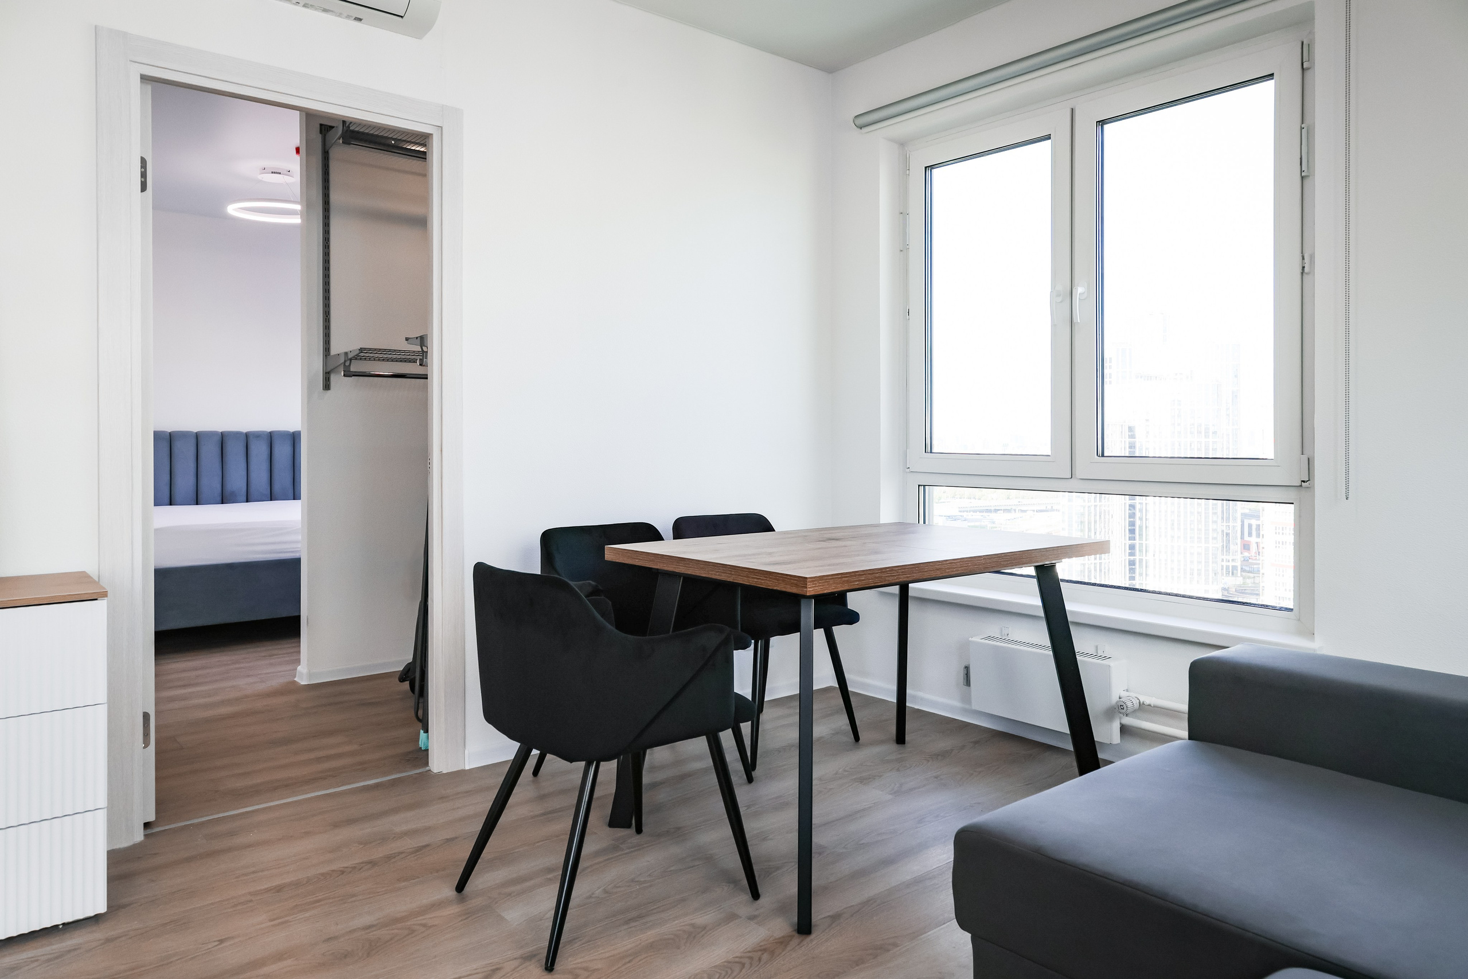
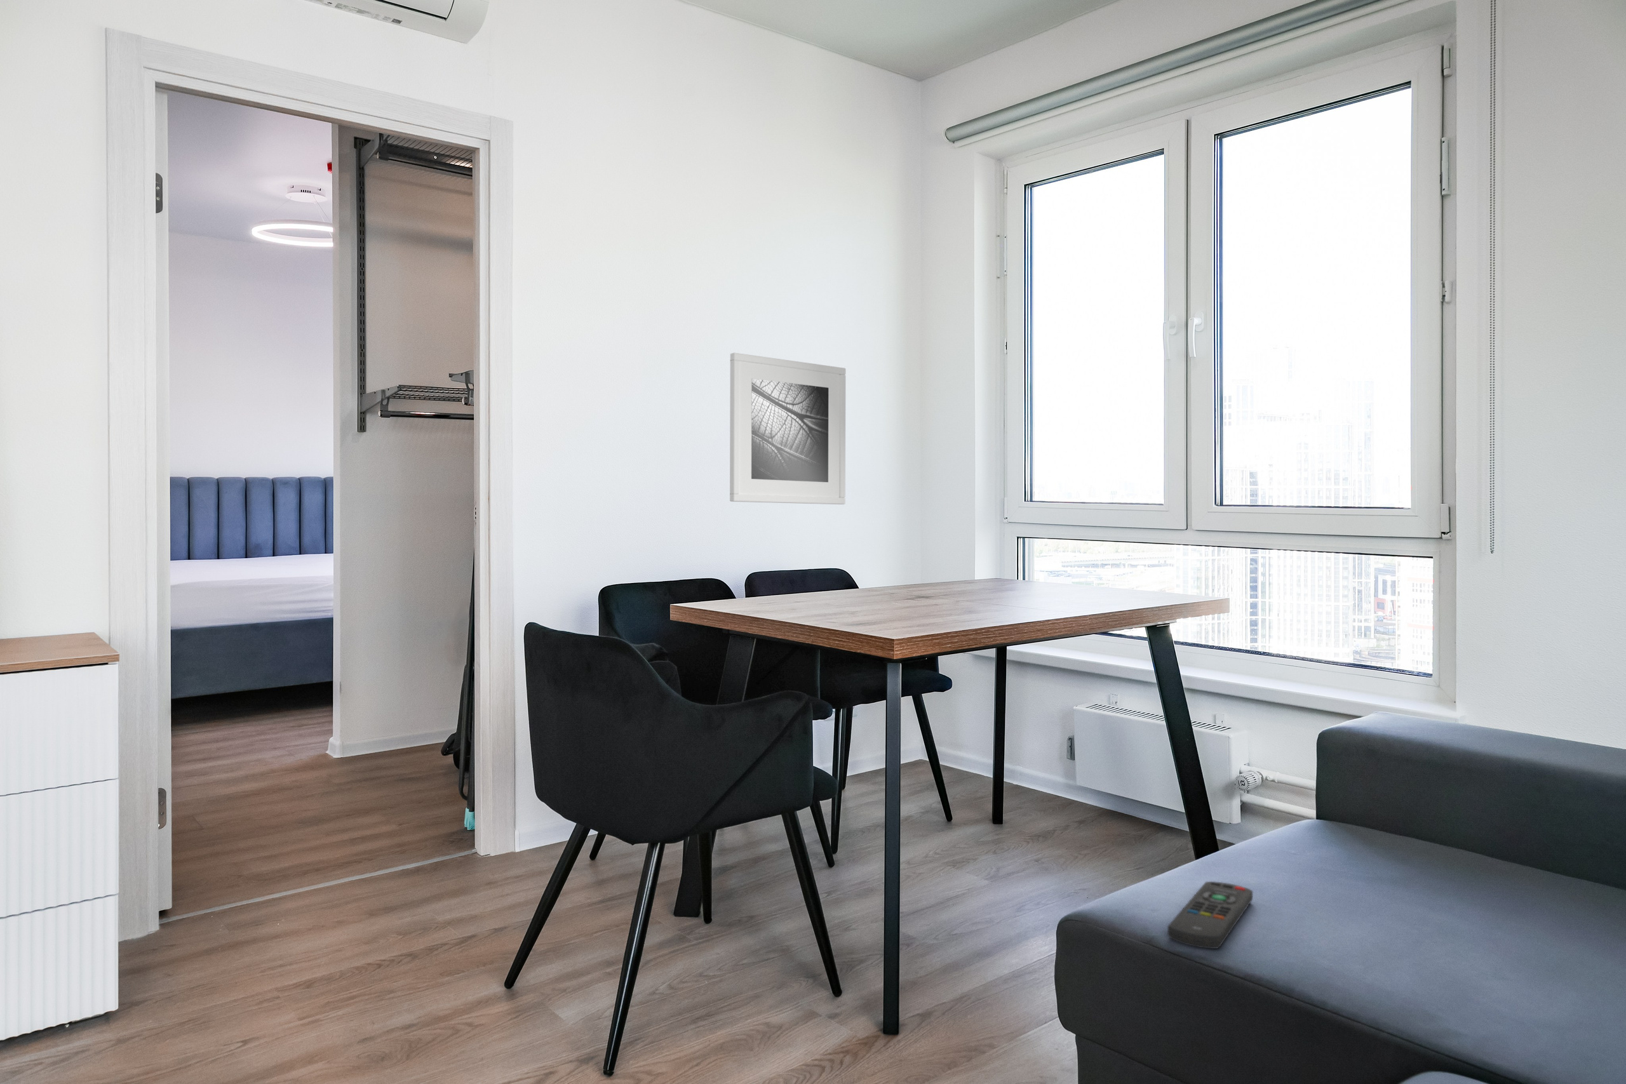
+ remote control (1212, 911)
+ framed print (790, 432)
